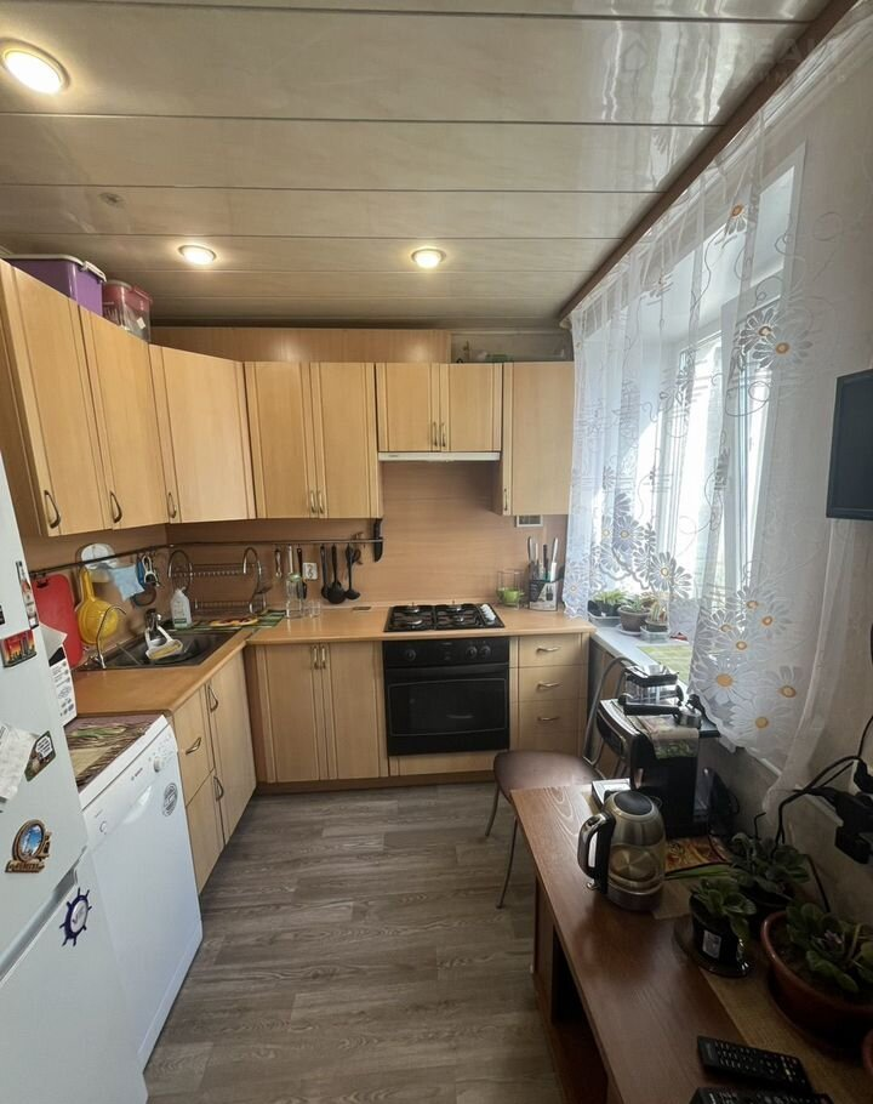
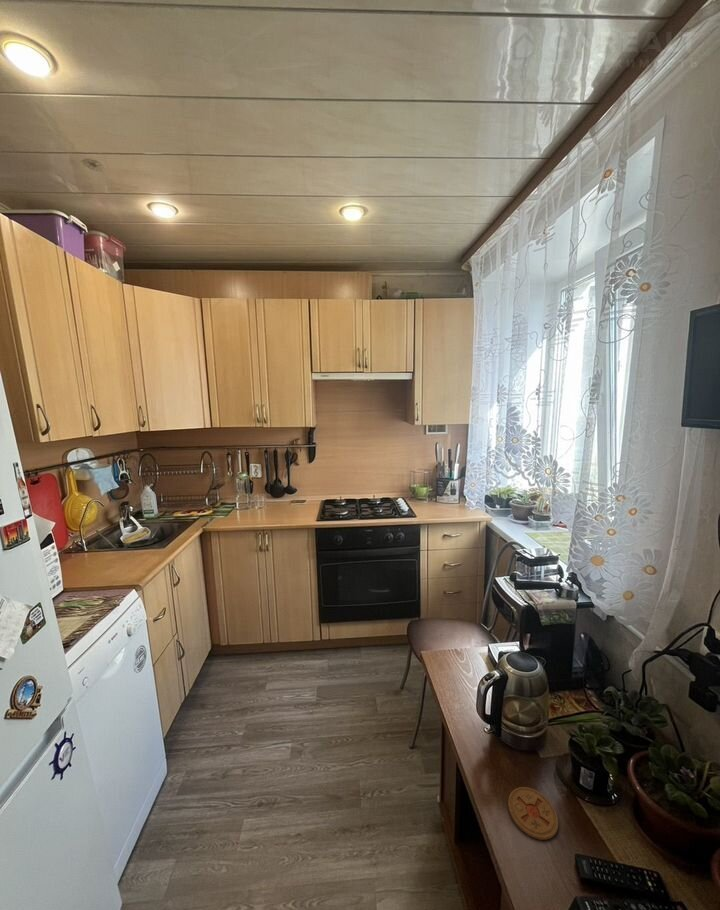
+ coaster (532, 811)
